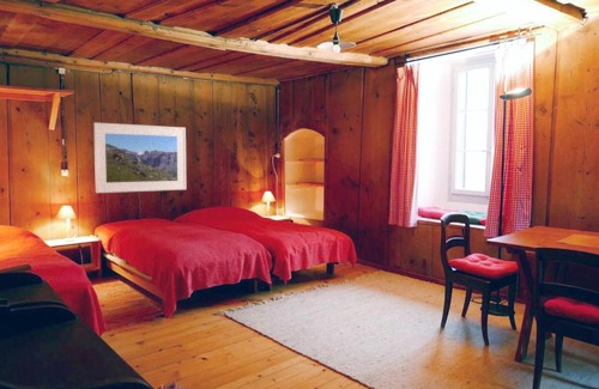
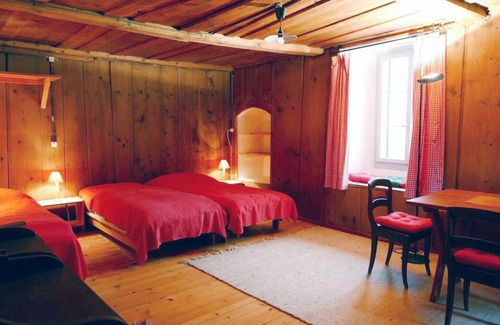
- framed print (143, 158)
